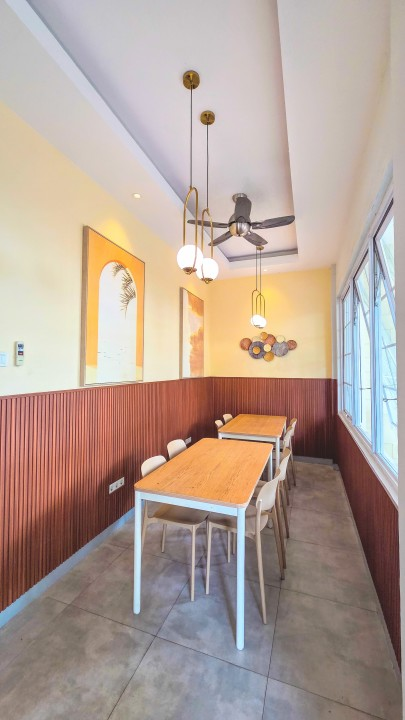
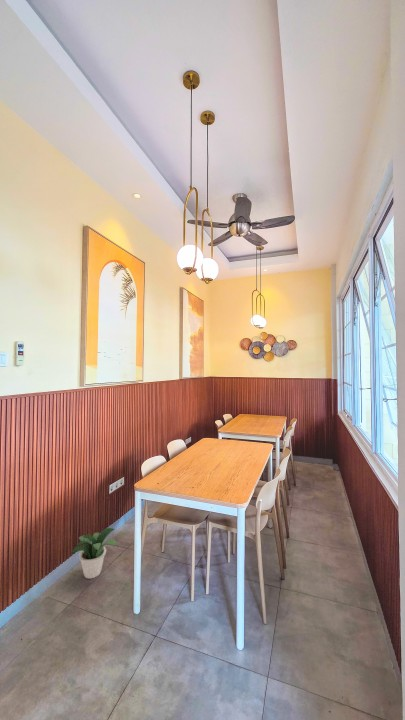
+ potted plant (96, 554)
